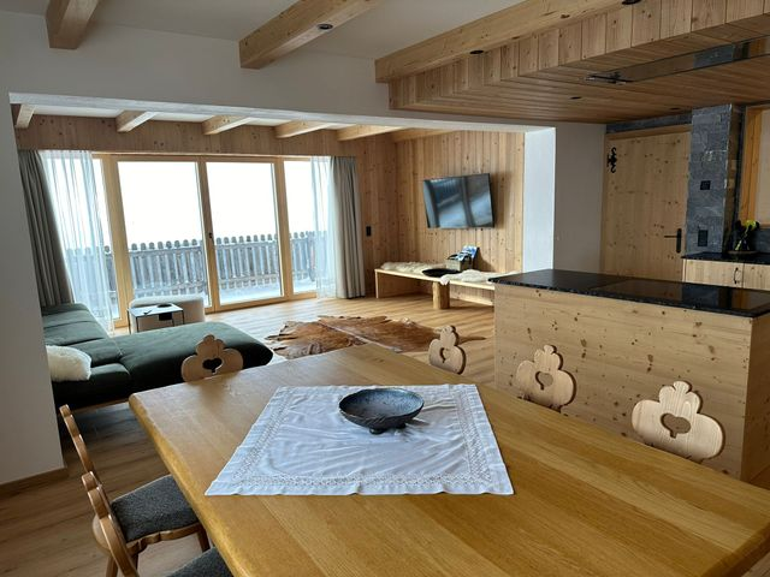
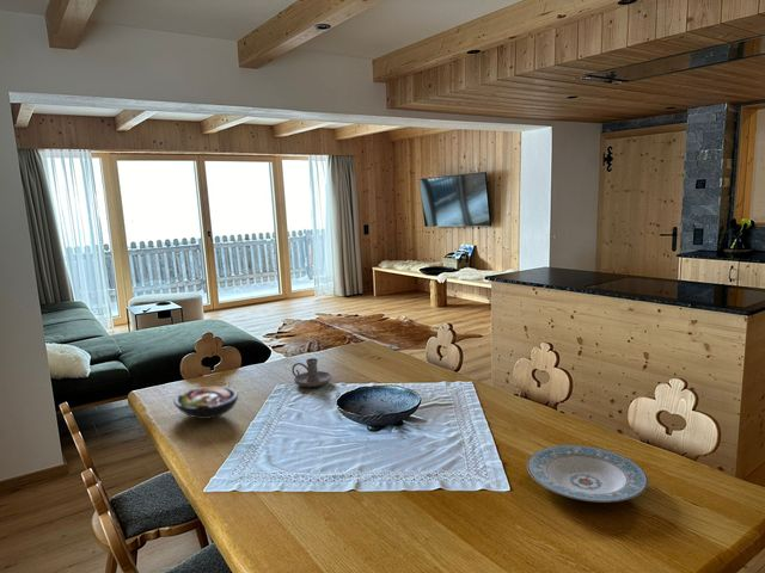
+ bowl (206, 403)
+ candle holder (308, 370)
+ plate (585, 476)
